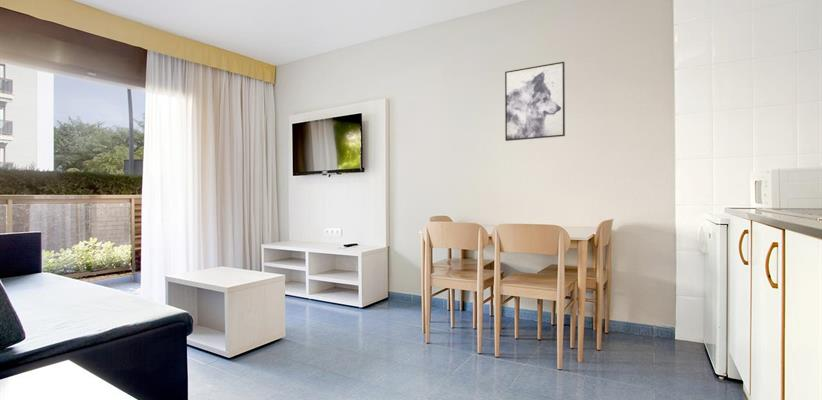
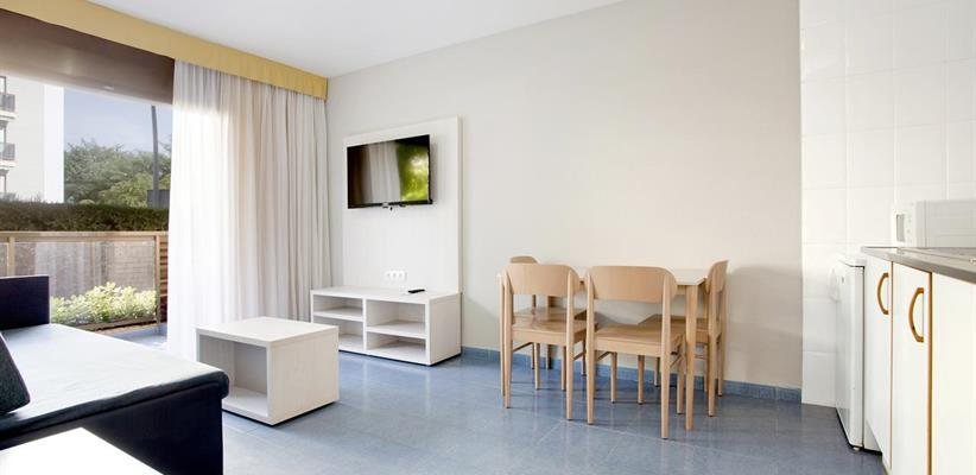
- wall art (534, 102)
